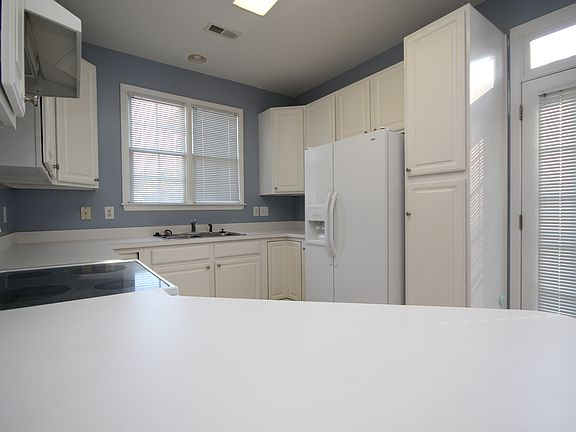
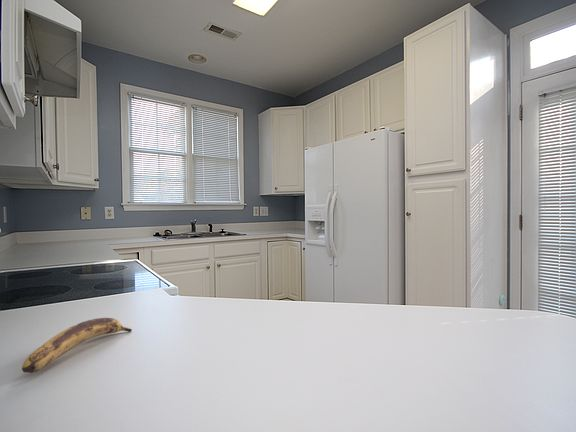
+ banana (78, 338)
